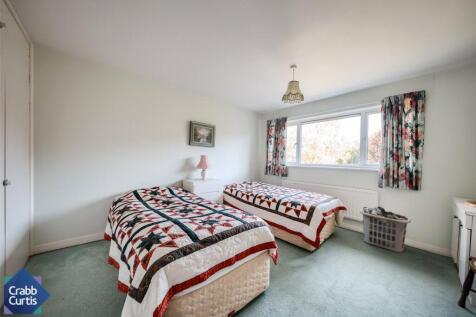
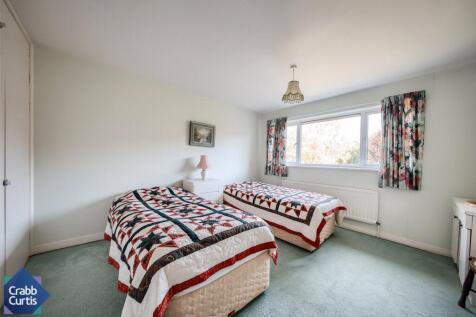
- clothes hamper (383, 226)
